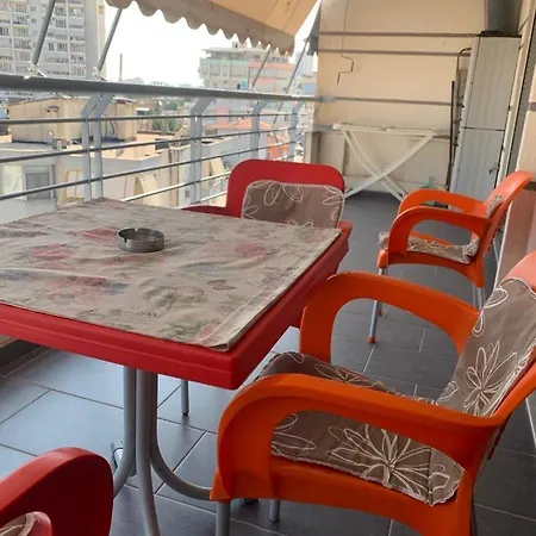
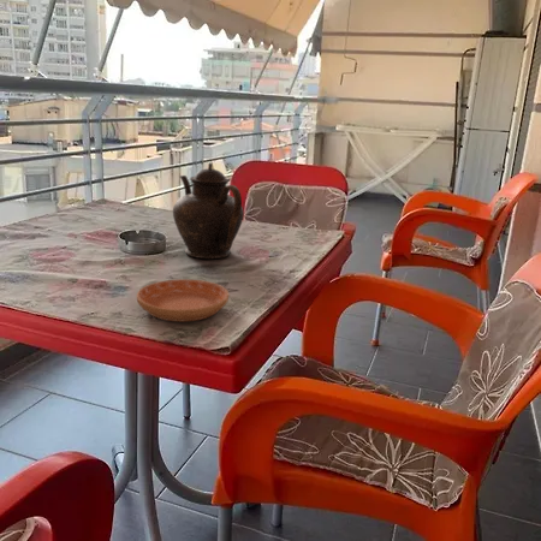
+ saucer (183, 301)
+ teapot (208, 207)
